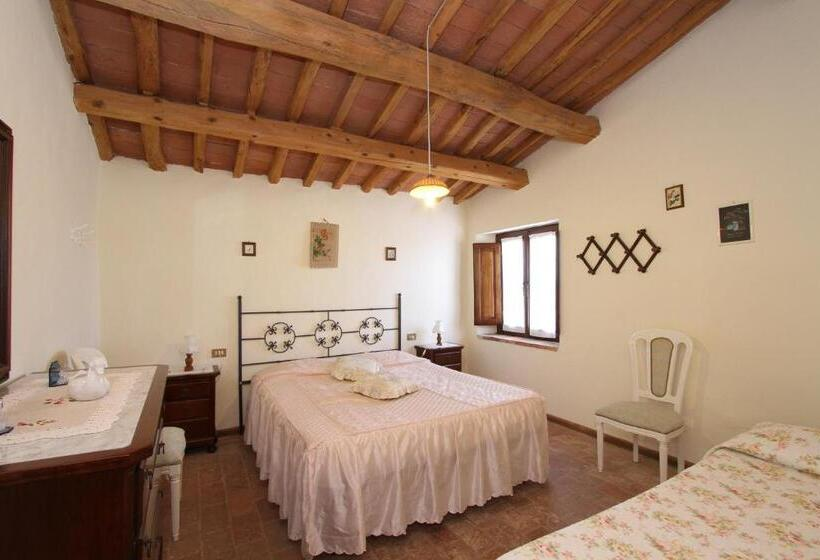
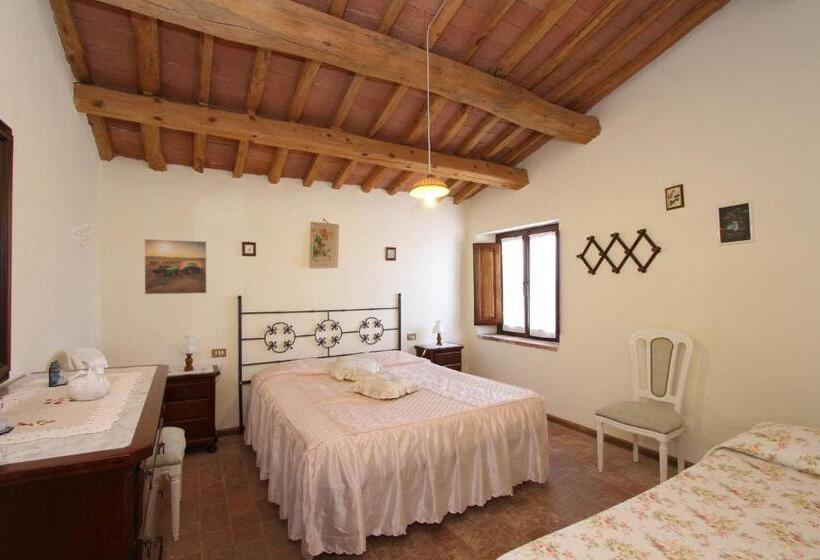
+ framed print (176, 267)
